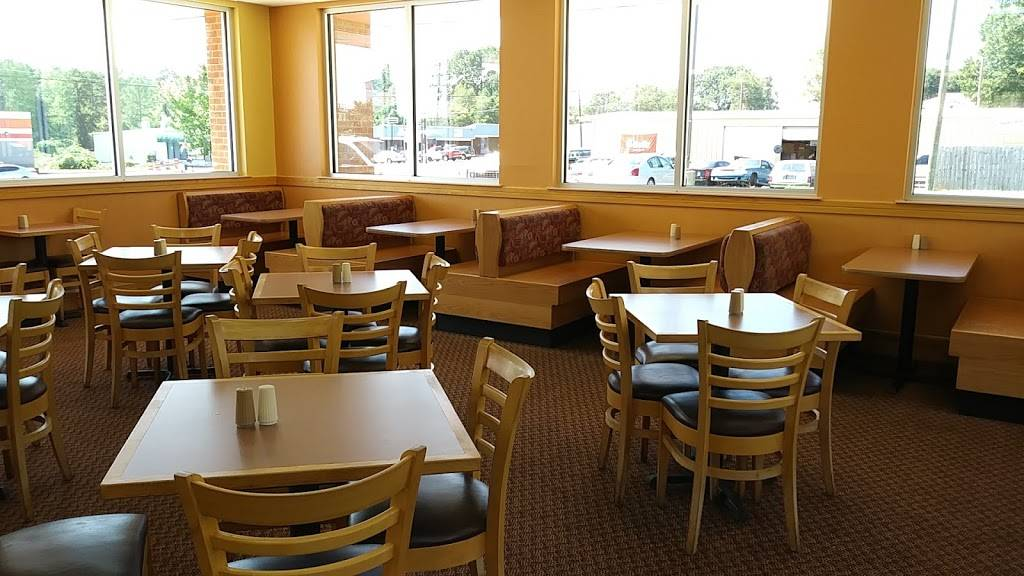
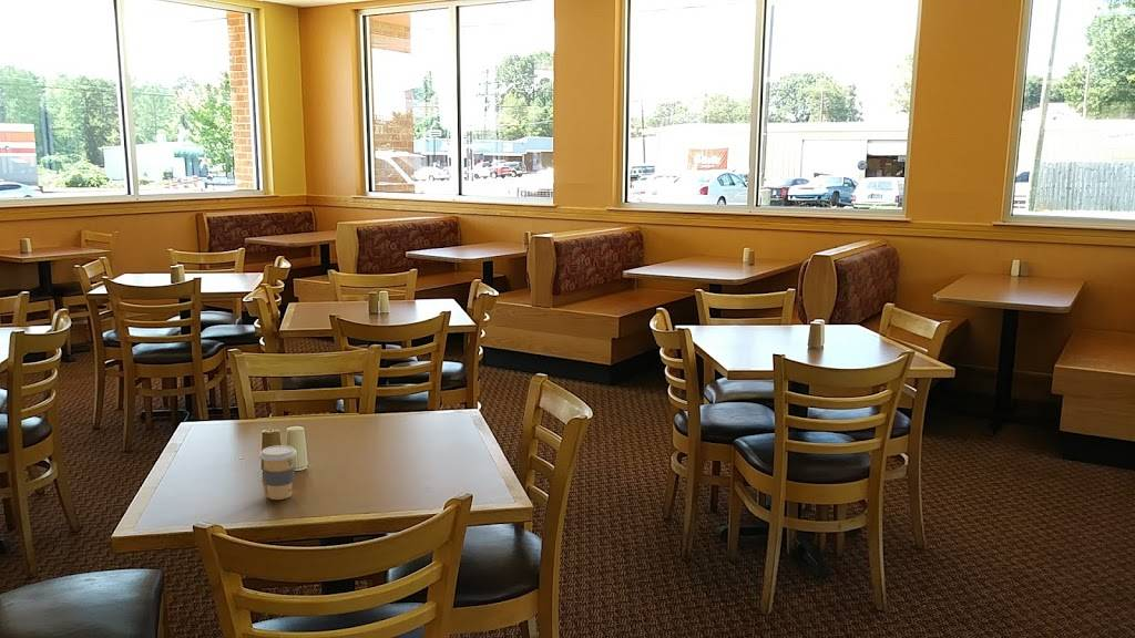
+ coffee cup (278, 473)
